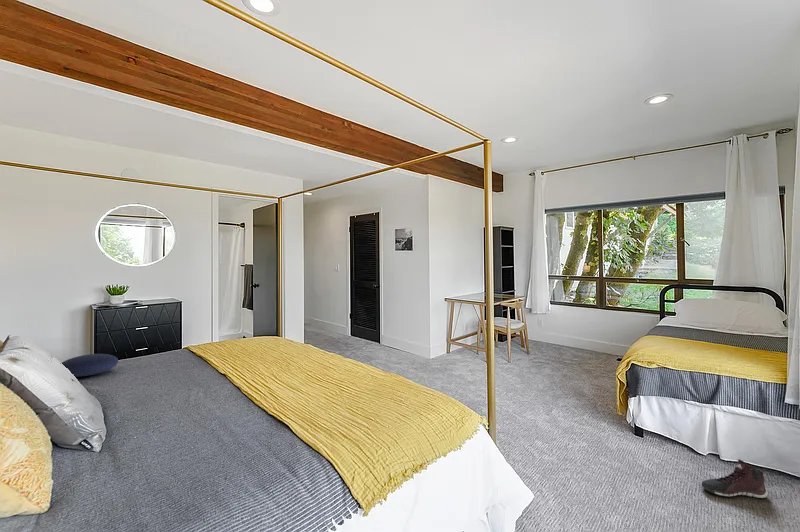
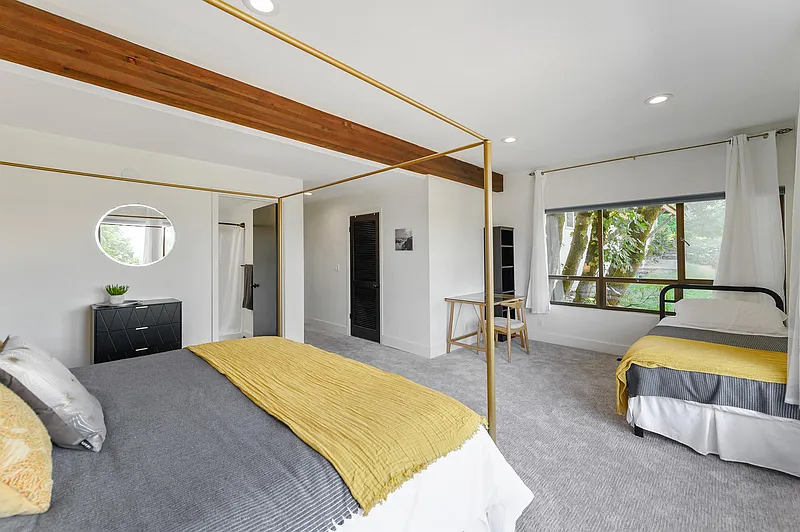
- cushion (88, 364)
- sneaker (732, 475)
